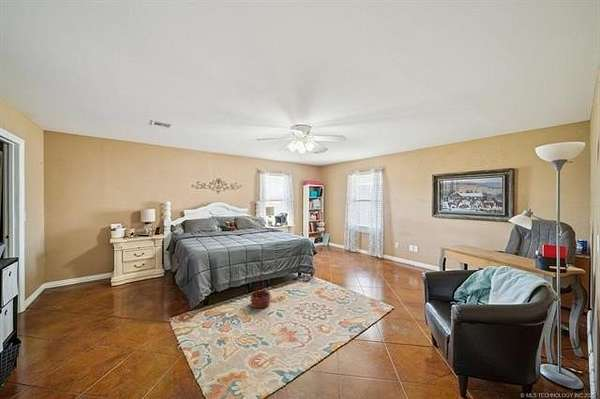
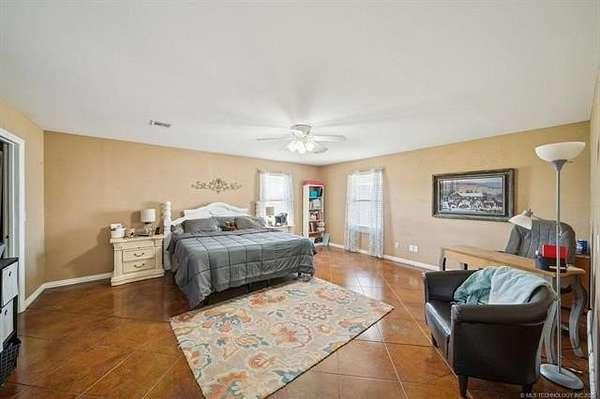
- basket (260, 291)
